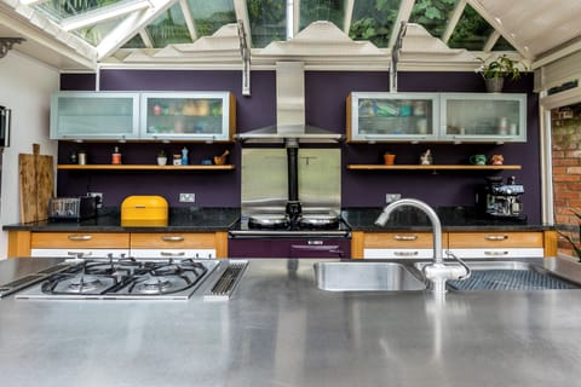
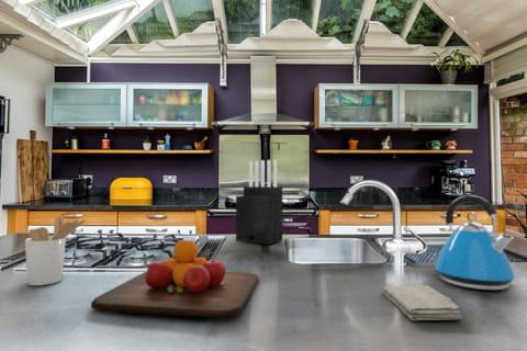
+ utensil holder (54, 249)
+ chopping board (184, 267)
+ washcloth (418, 299)
+ kettle (469, 237)
+ knife block (257, 200)
